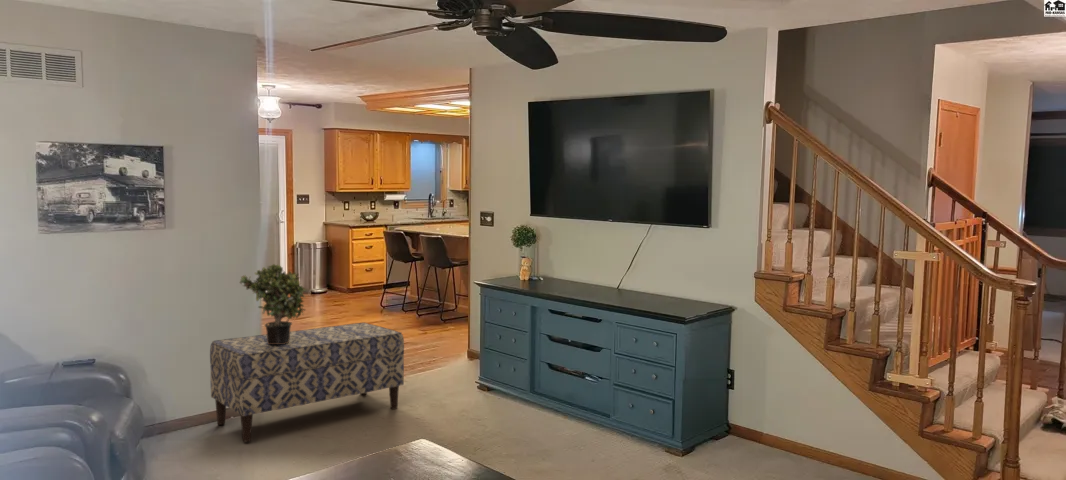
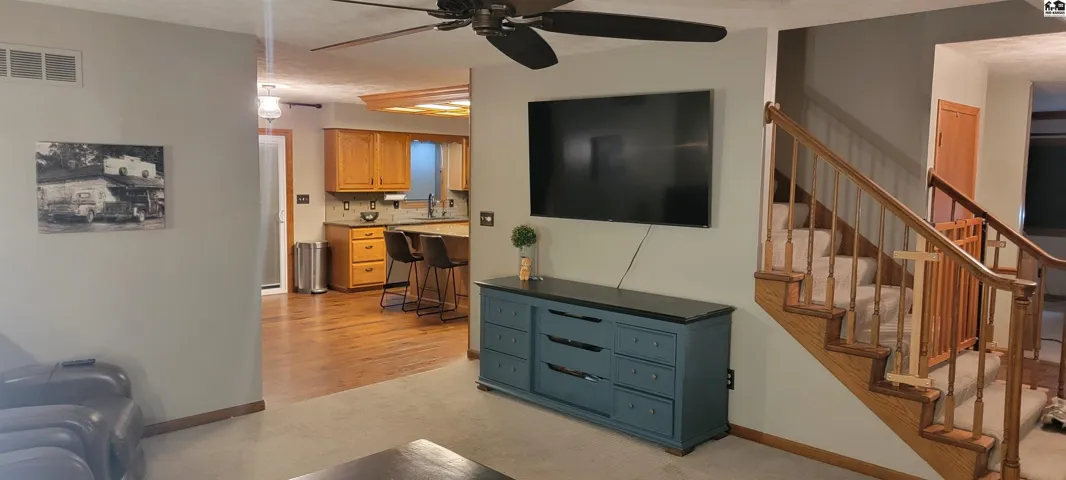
- bench (310, 376)
- potted plant (273, 303)
